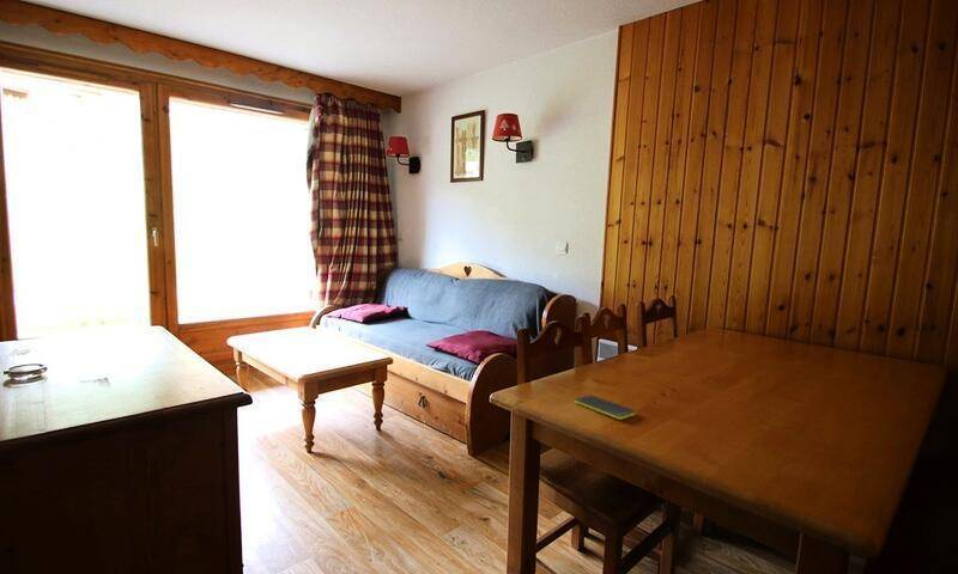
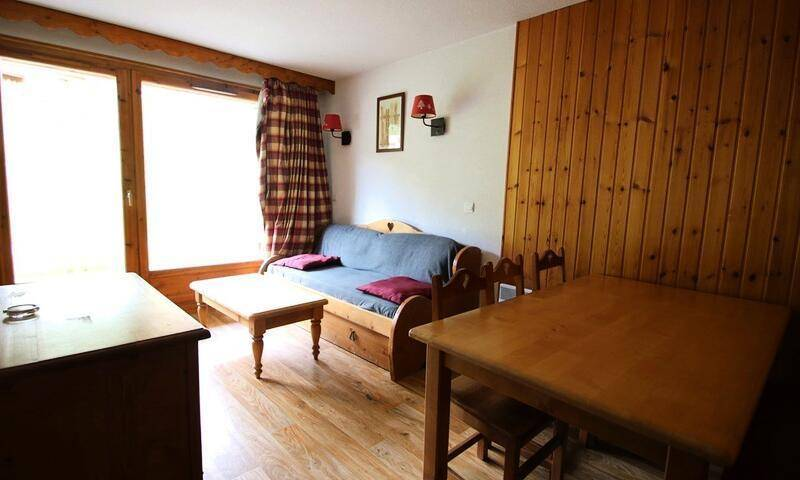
- smartphone (604, 405)
